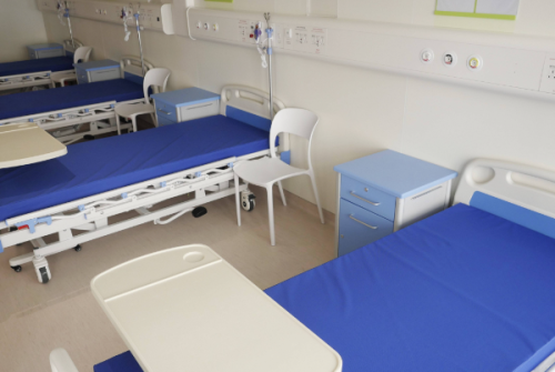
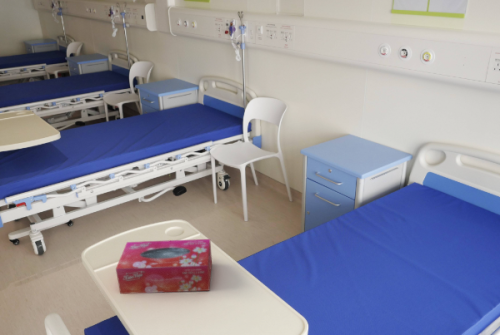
+ tissue box (166, 265)
